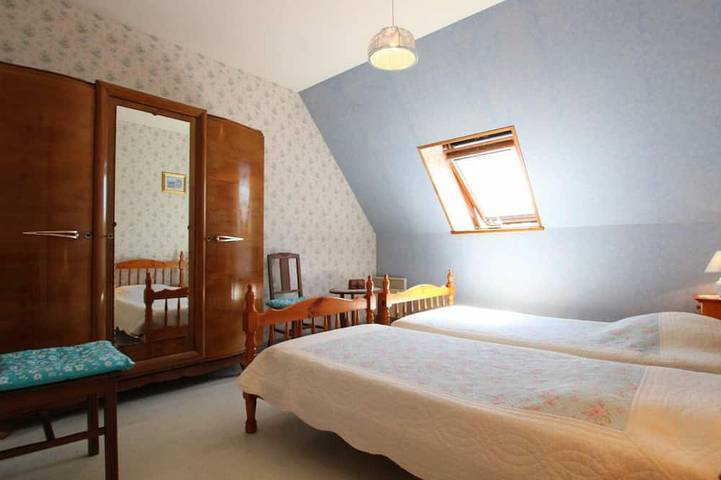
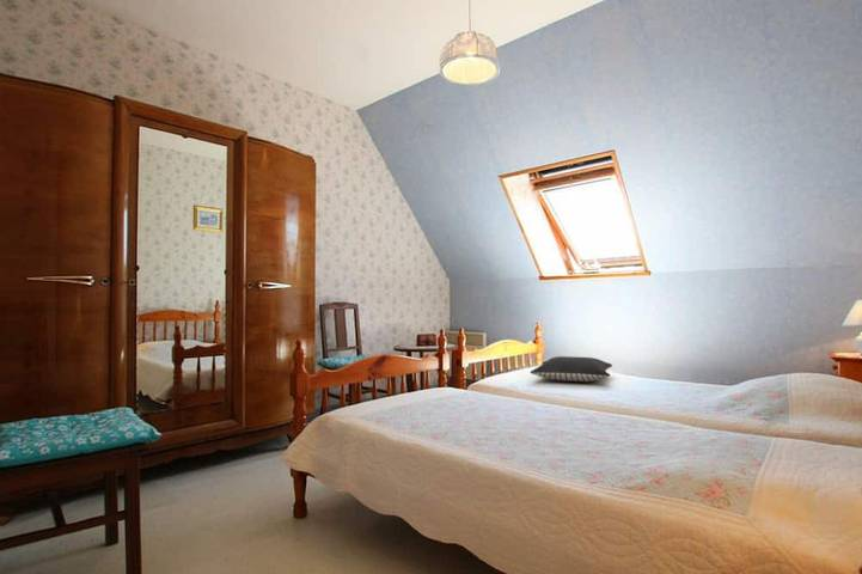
+ pillow (573, 368)
